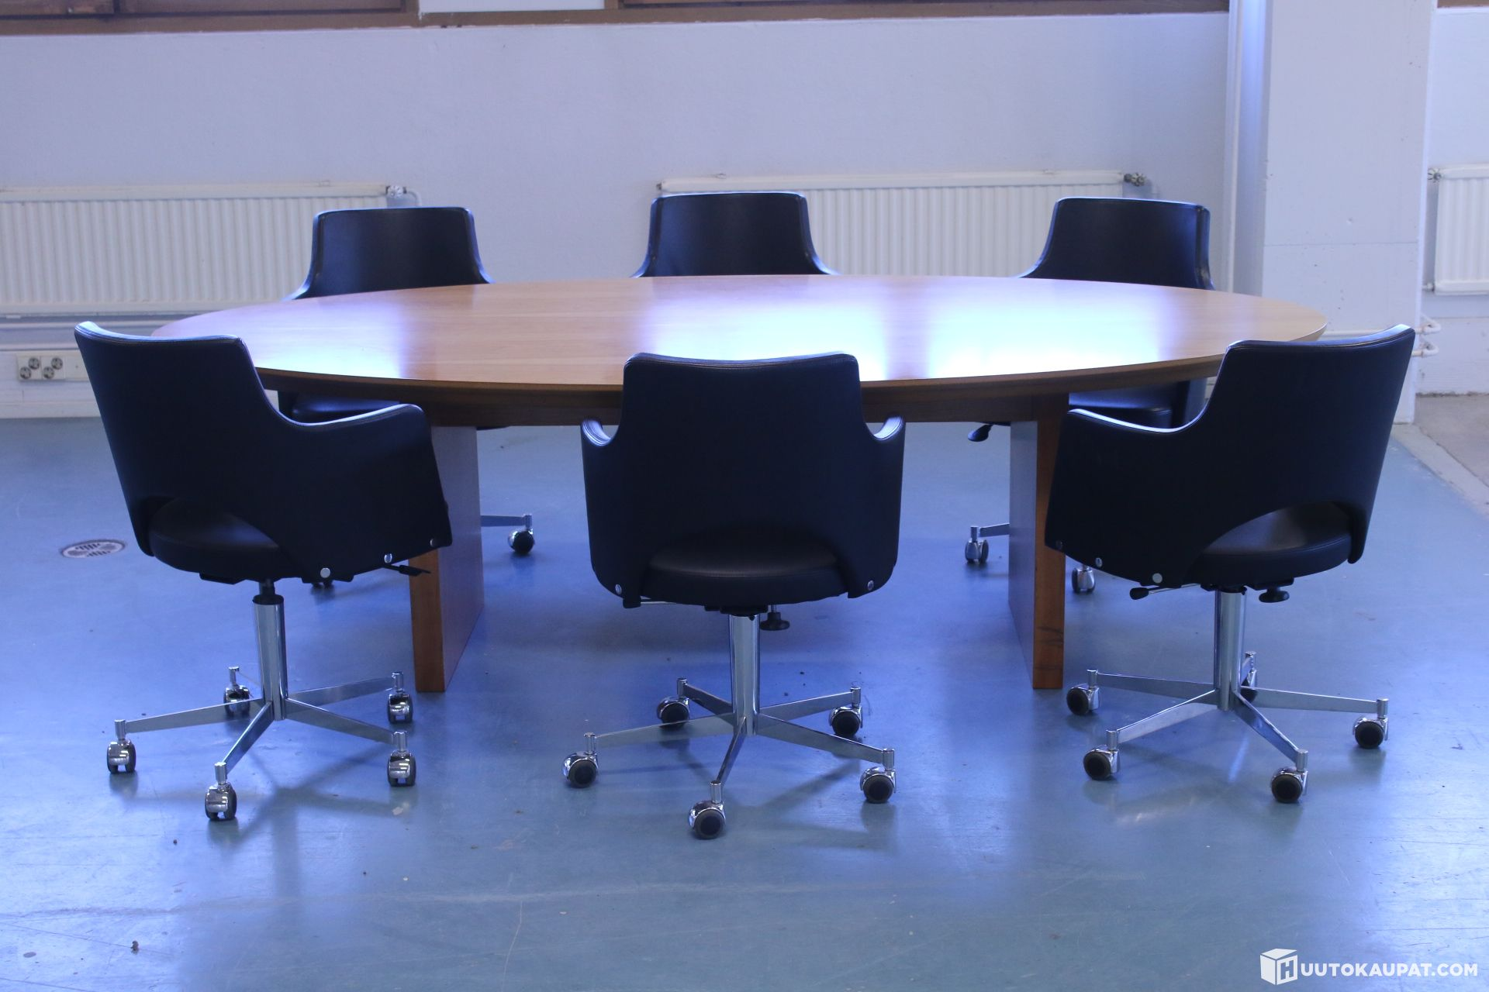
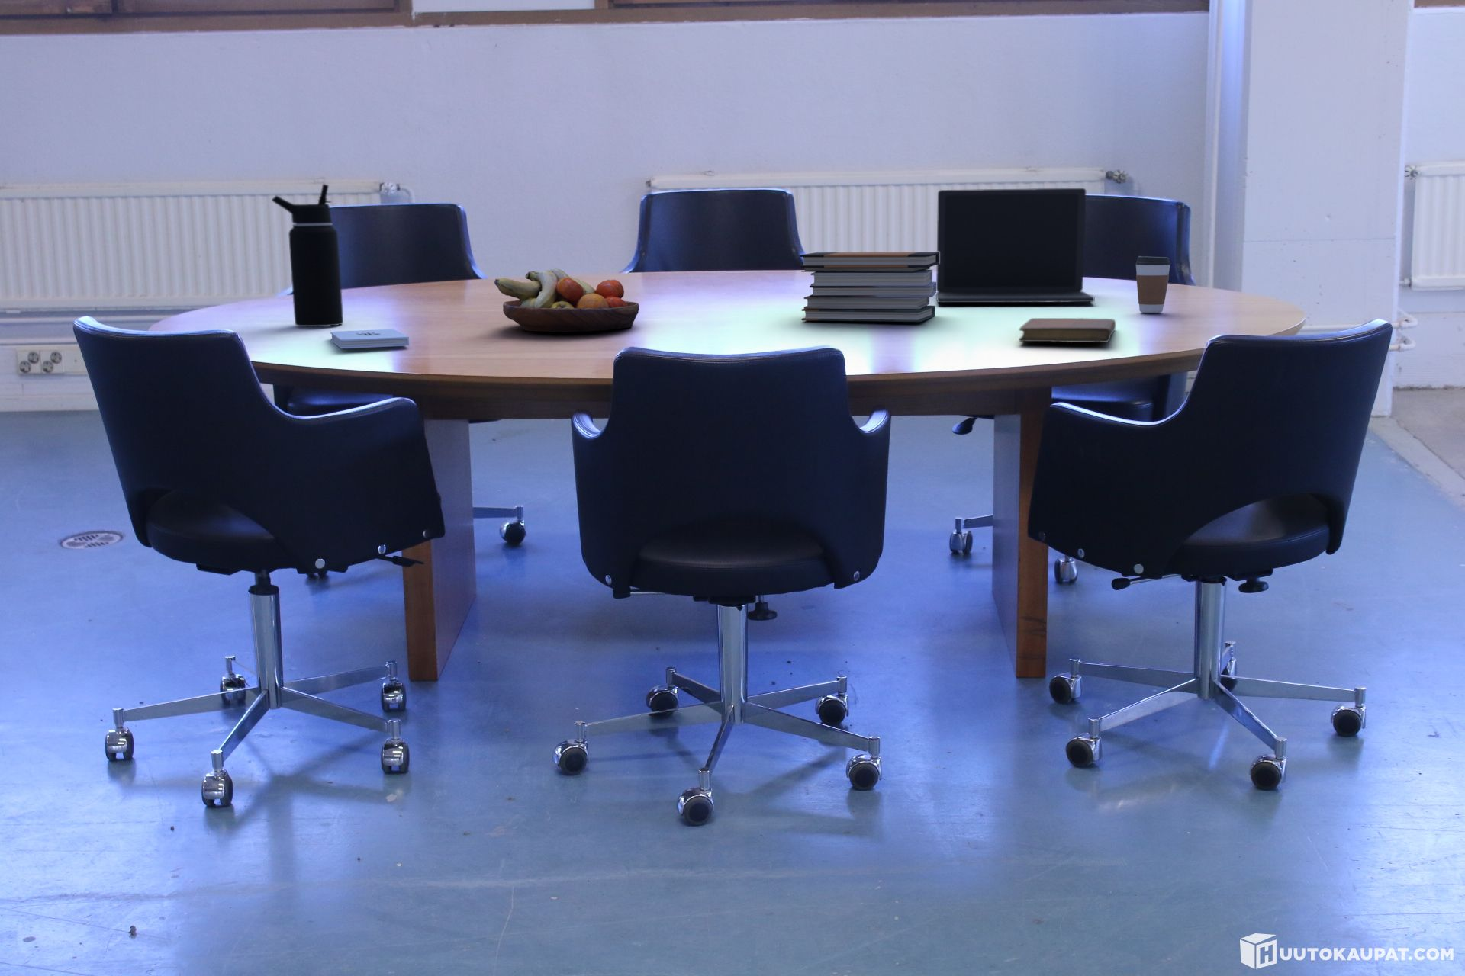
+ coffee cup (1152, 283)
+ fruit bowl (570, 298)
+ notepad (368, 338)
+ water bottle (307, 255)
+ book stack (871, 285)
+ notebook (1068, 329)
+ laptop (1014, 244)
